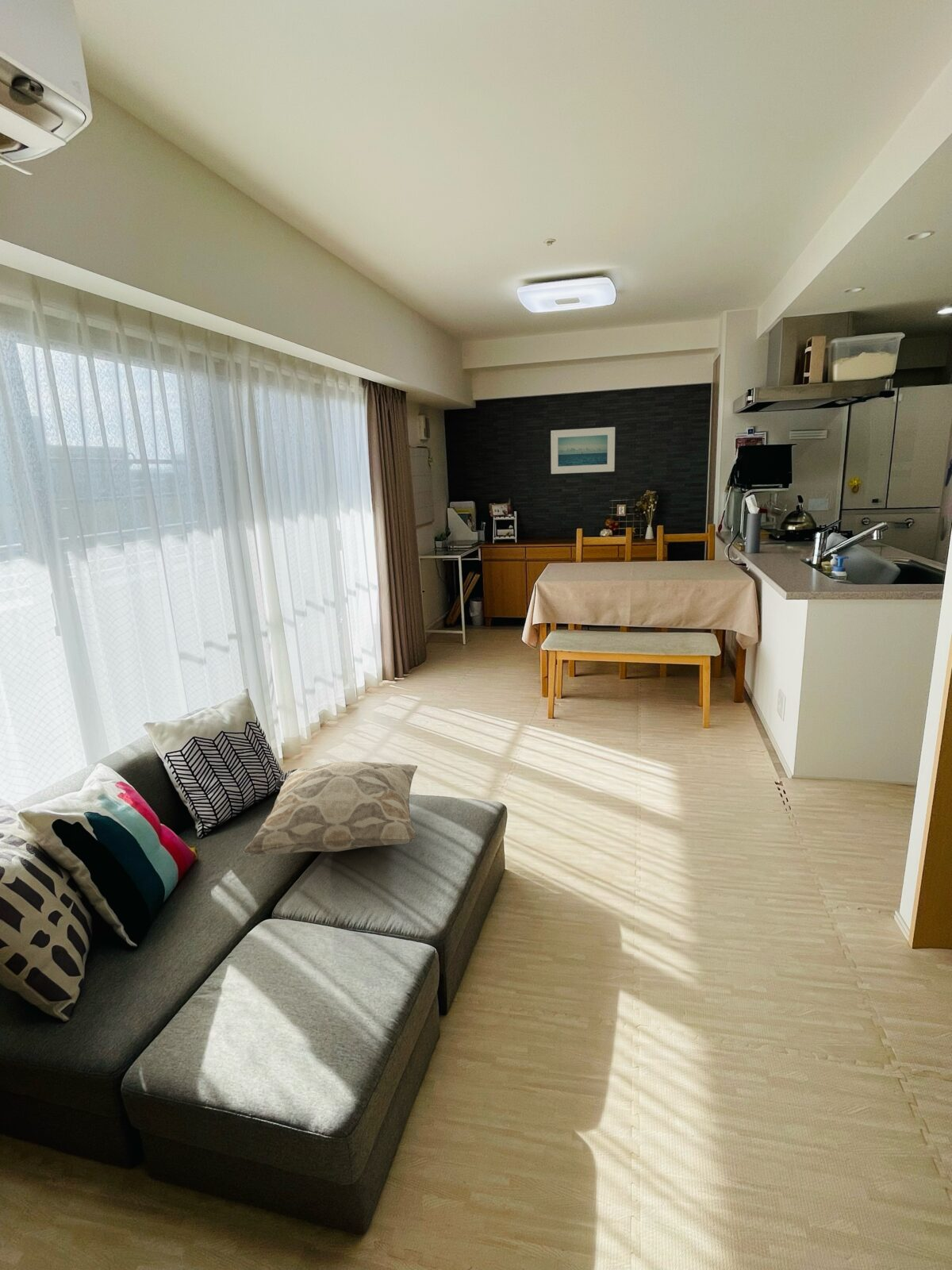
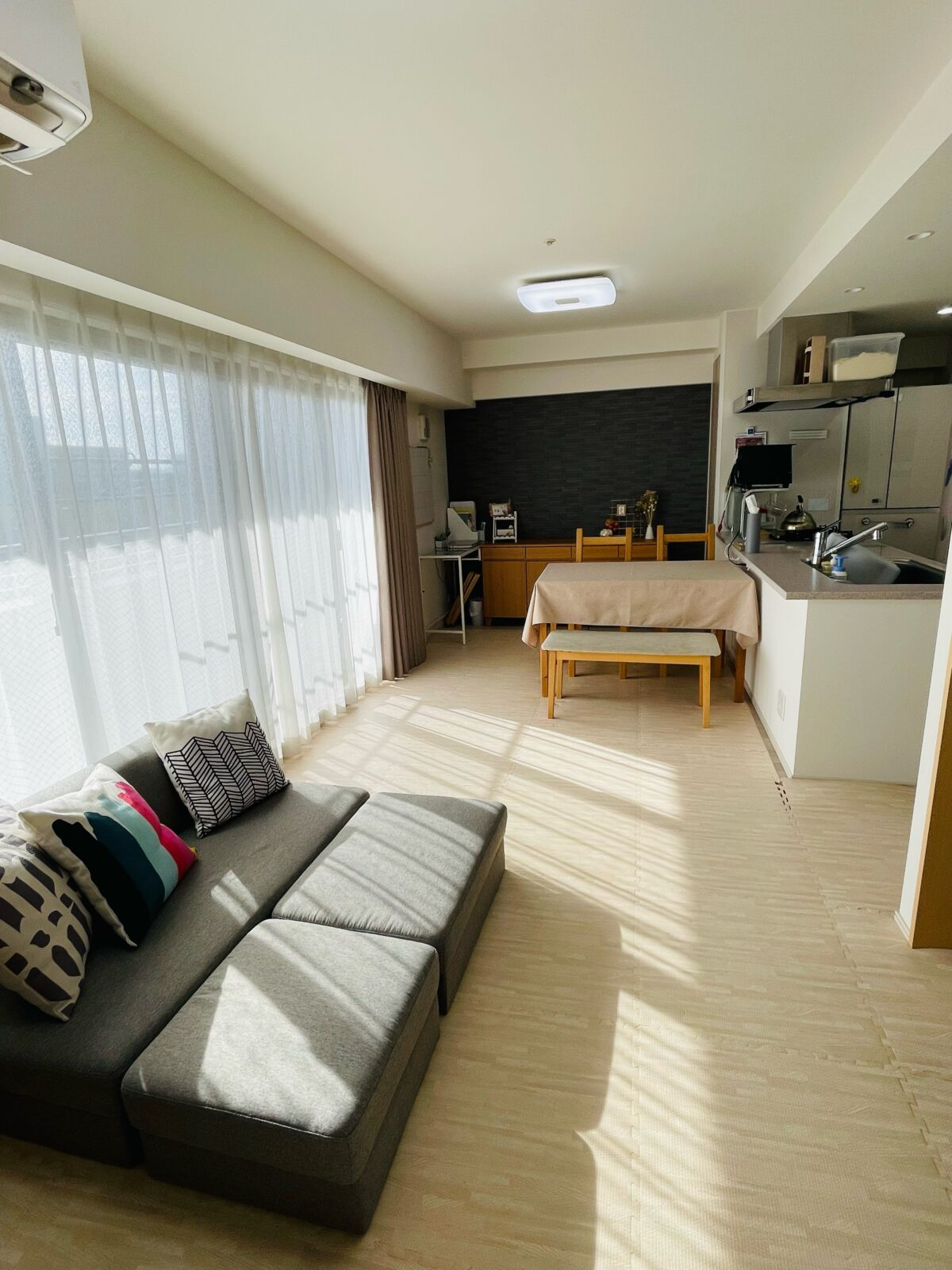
- decorative pillow (340, 803)
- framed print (582, 451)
